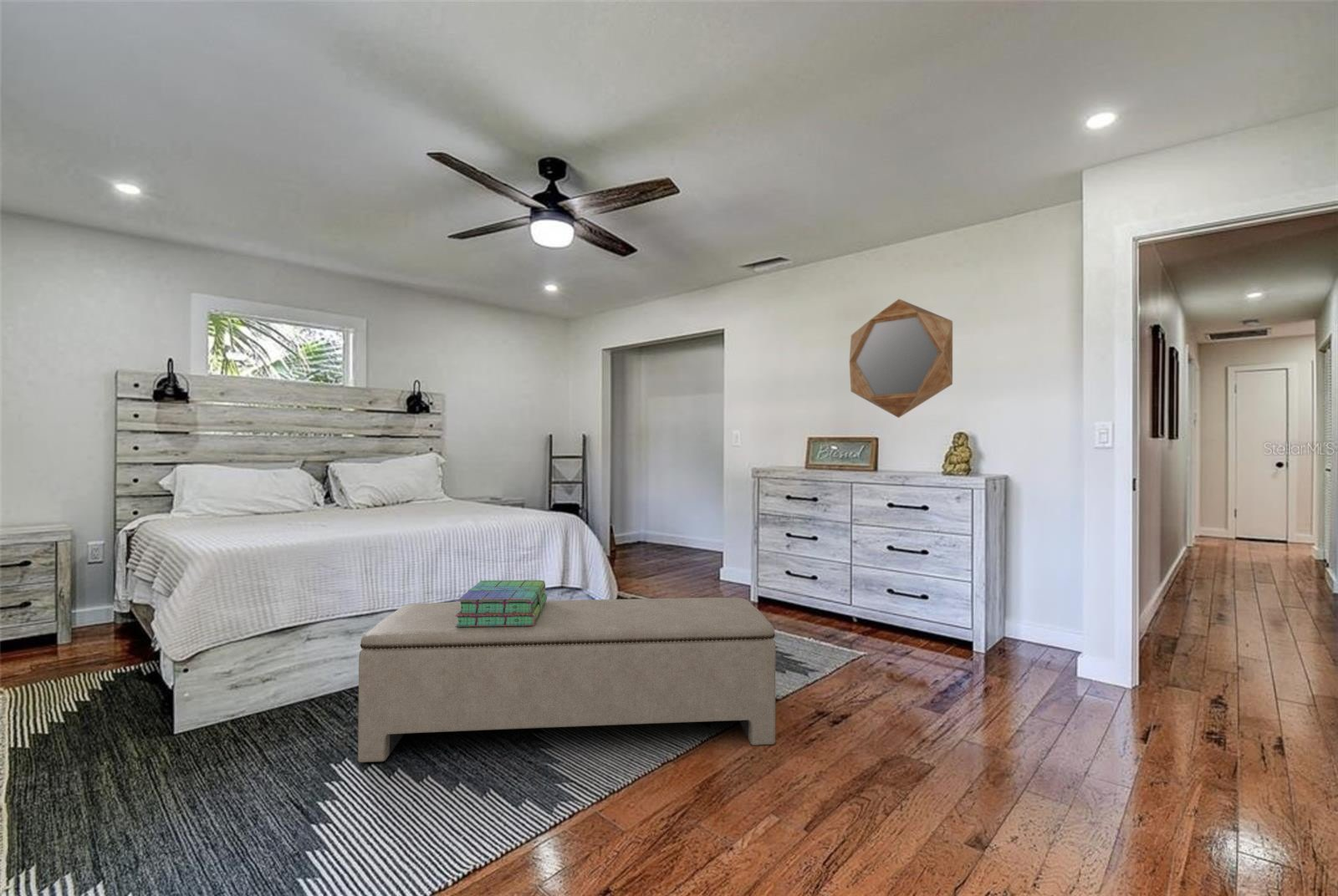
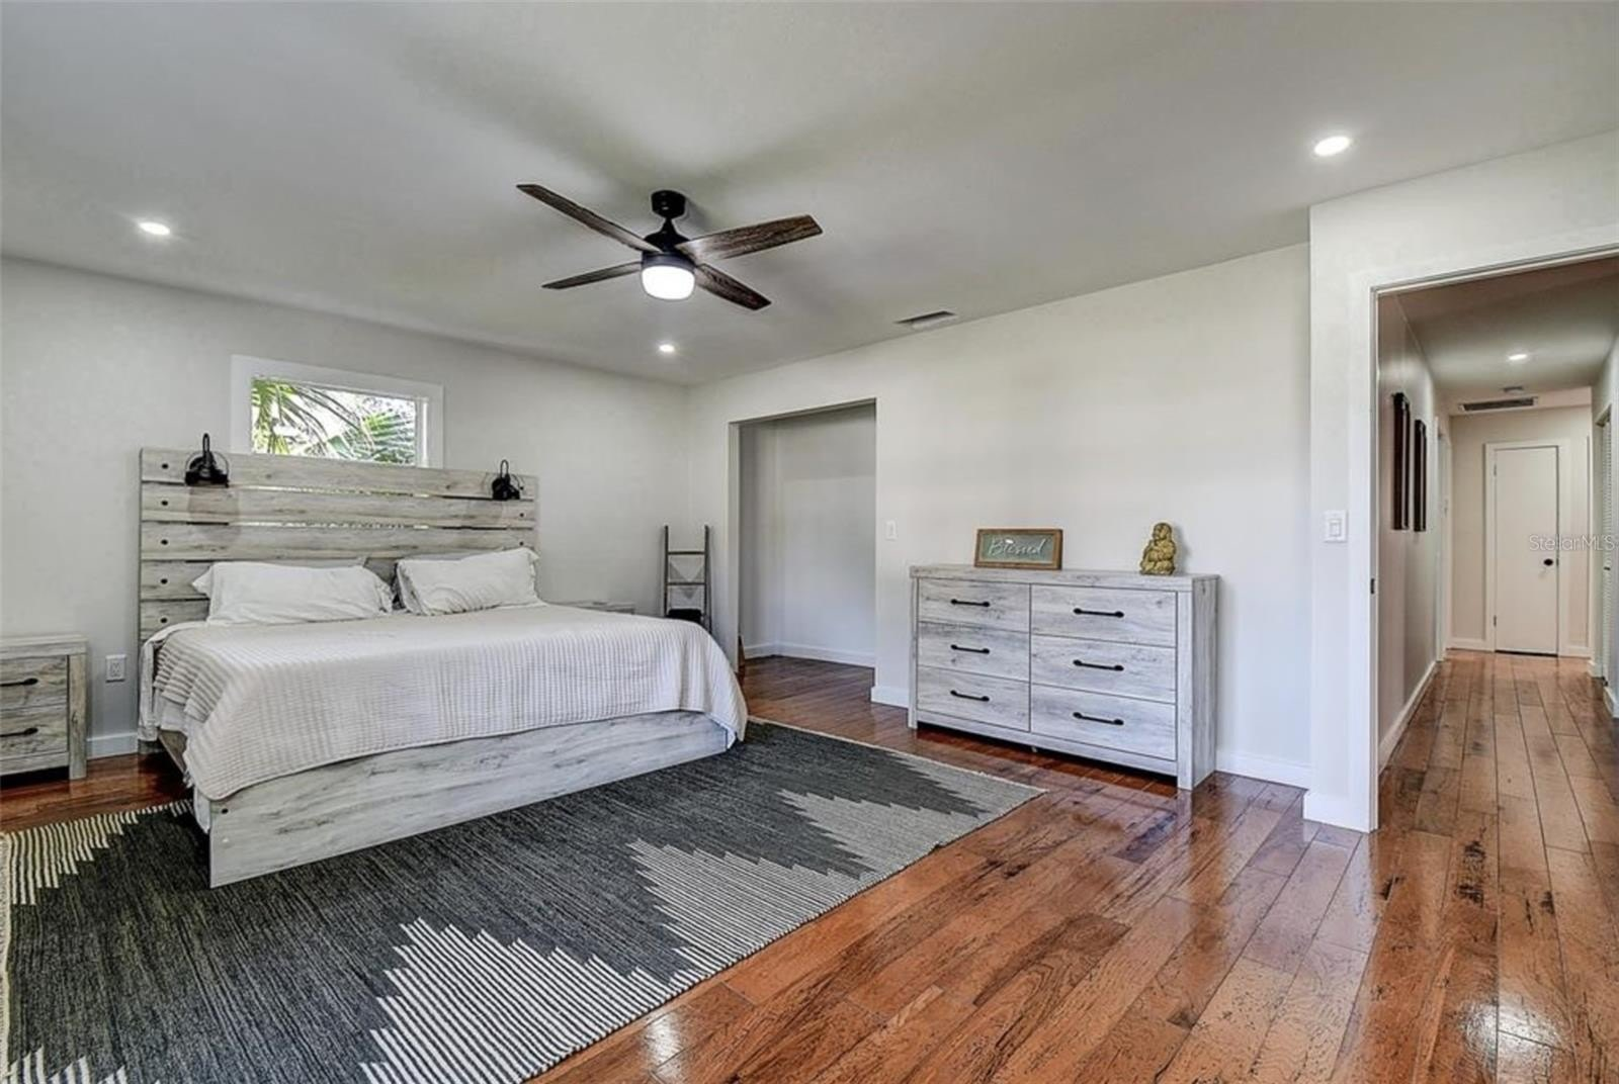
- bench (577, 668)
- stack of books (504, 600)
- home mirror (896, 357)
